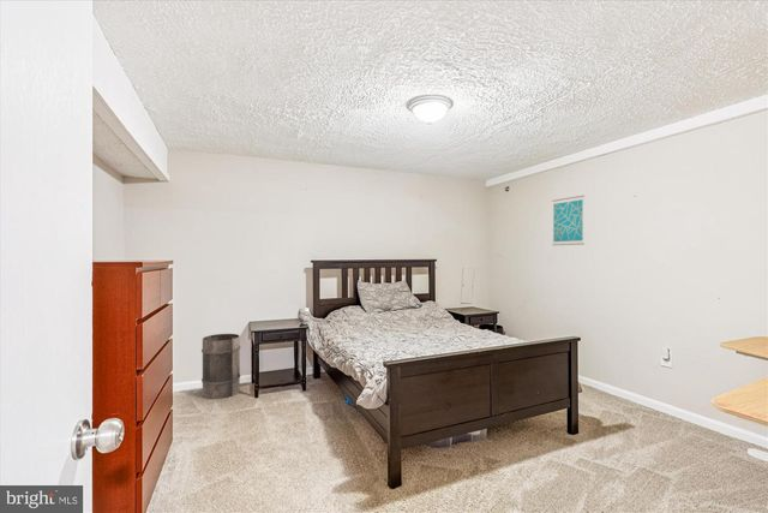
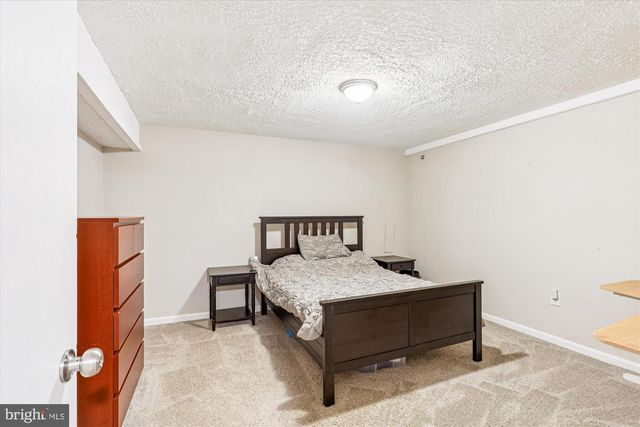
- wall art (566, 221)
- trash bin (221, 364)
